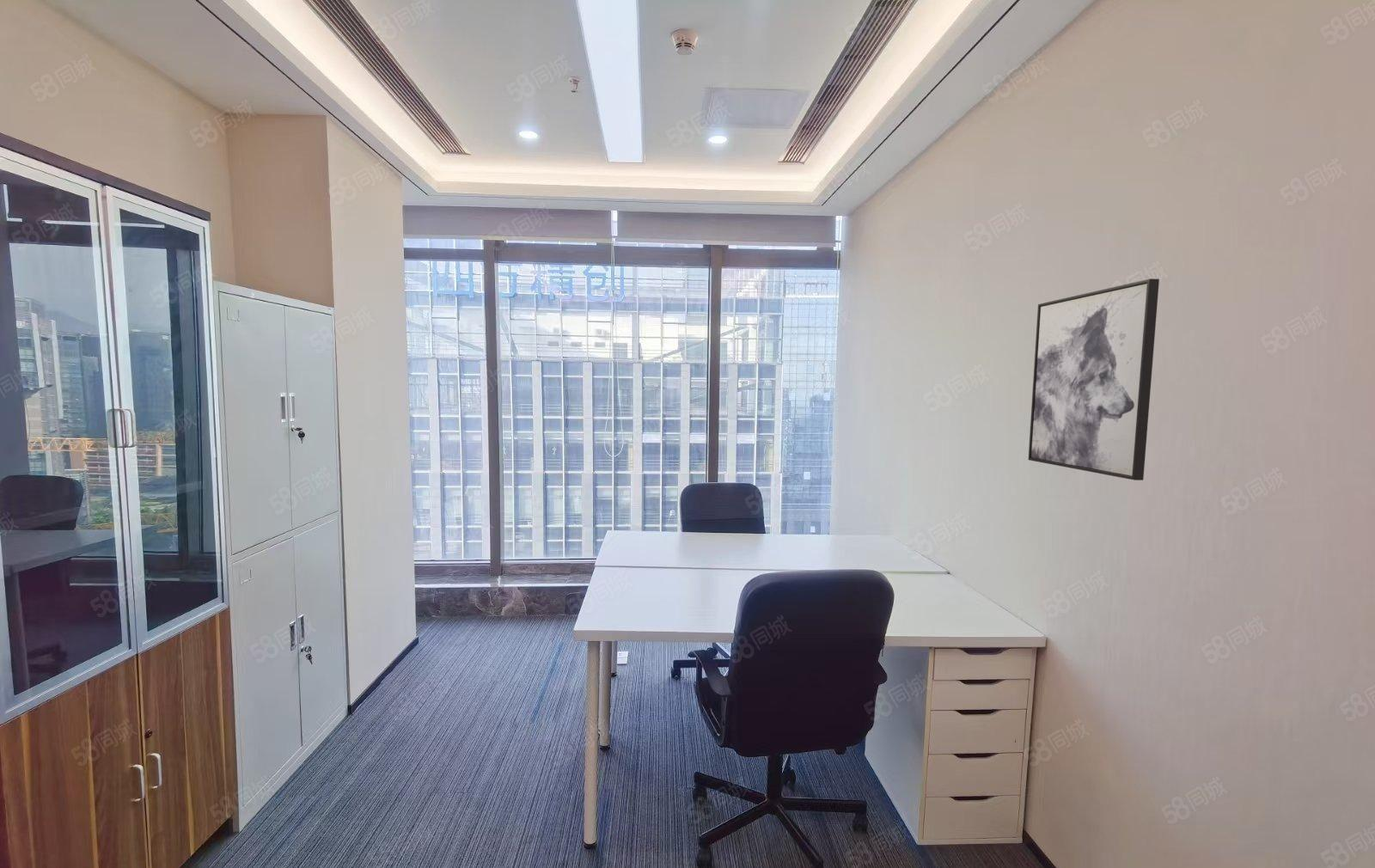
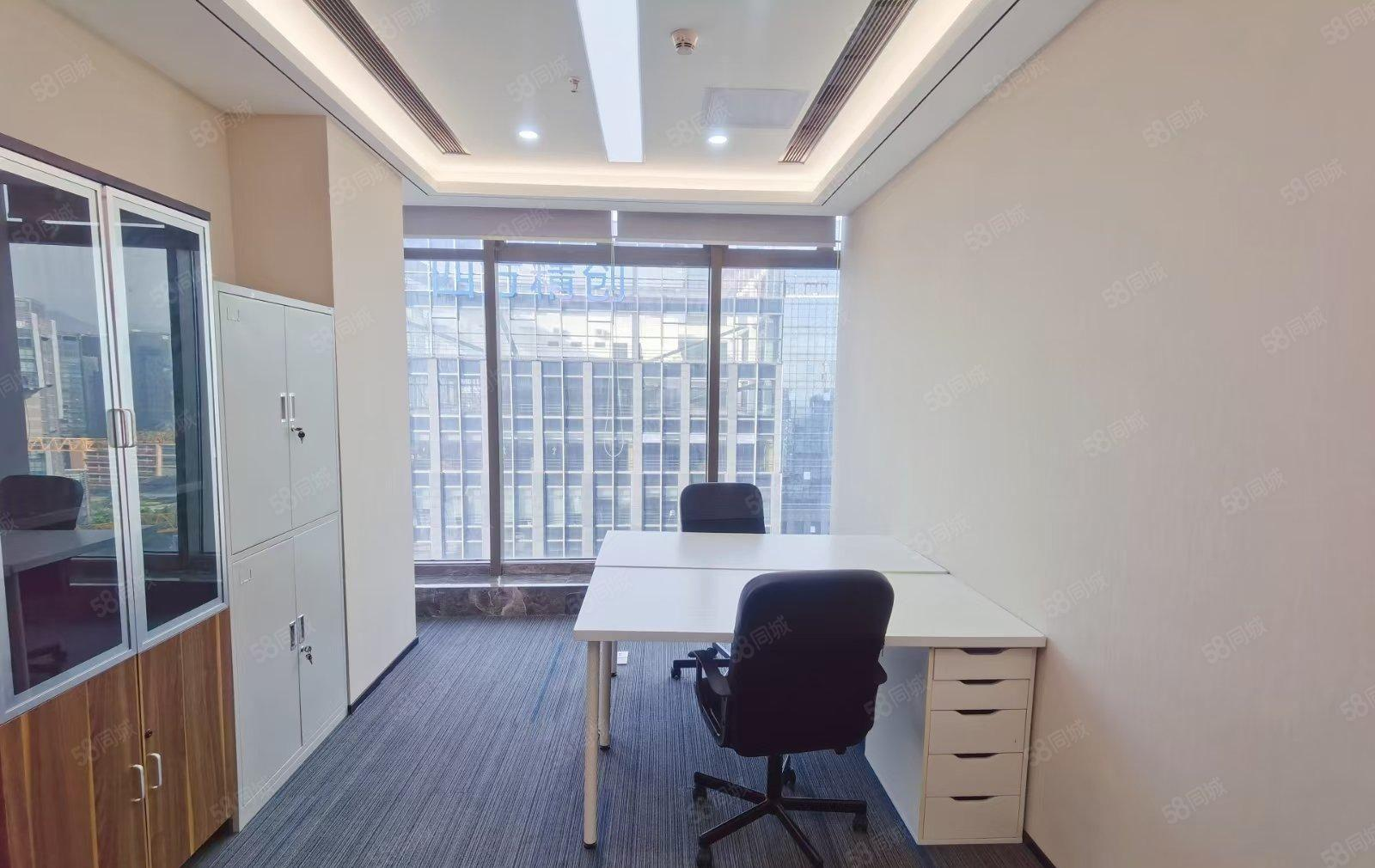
- wall art (1085, 382)
